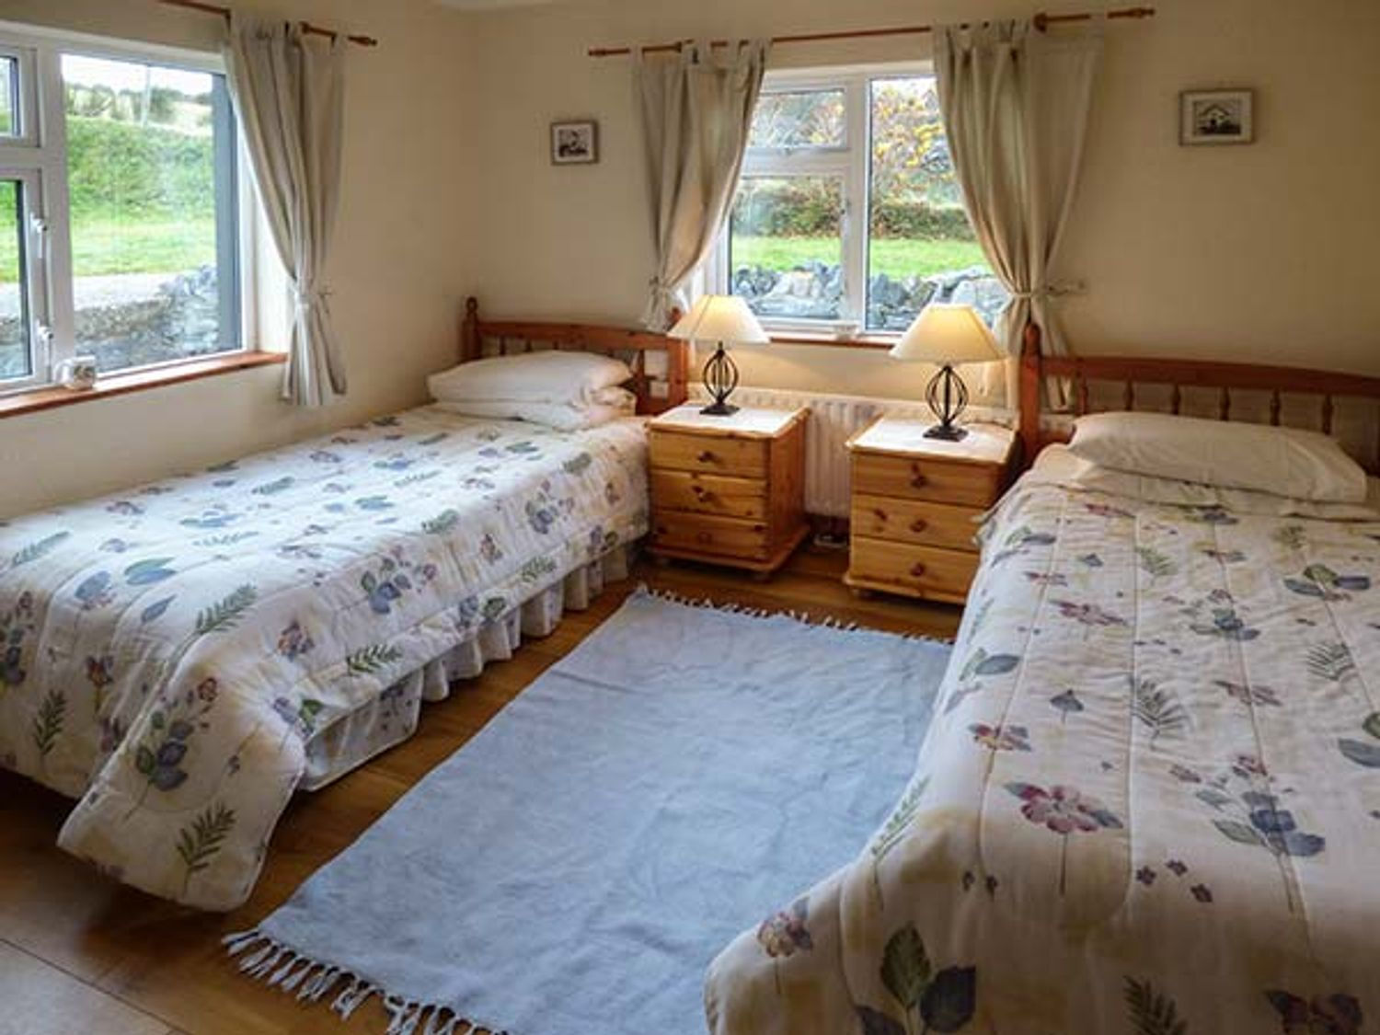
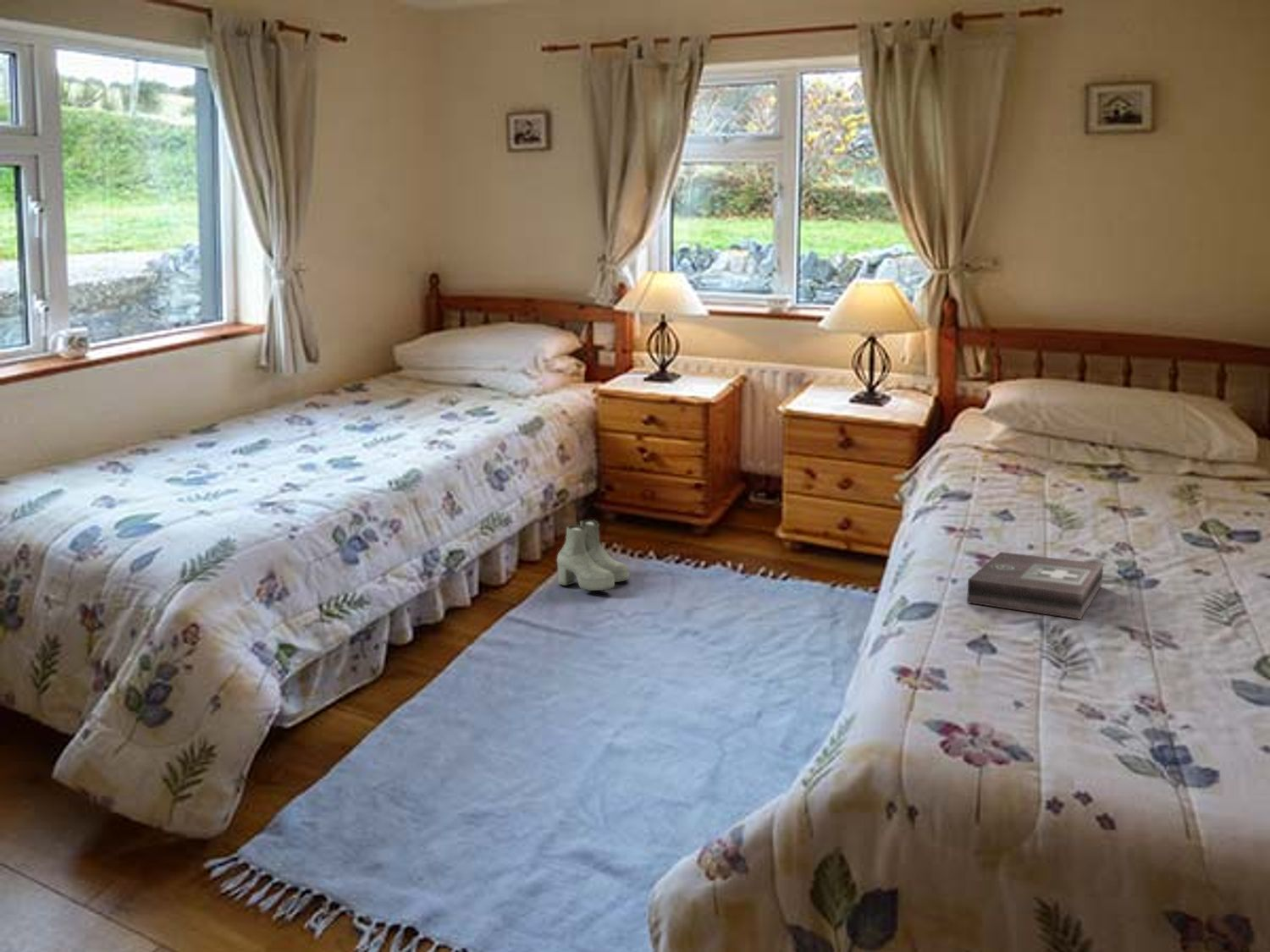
+ first aid kit (1037, 582)
+ boots (593, 553)
